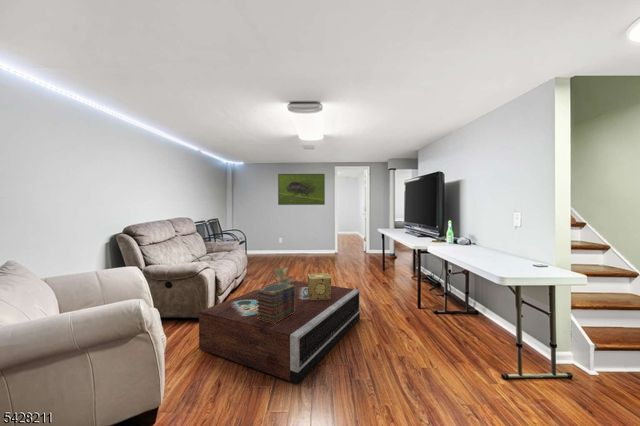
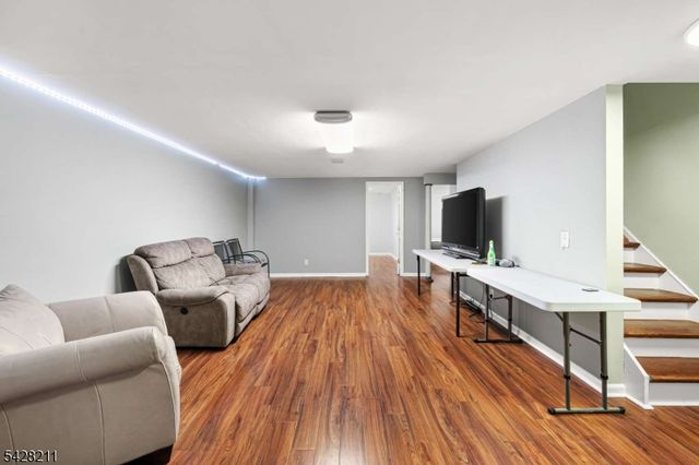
- stereo (289, 315)
- decorative box (319, 285)
- potted plant (284, 282)
- book stack (276, 301)
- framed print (301, 189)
